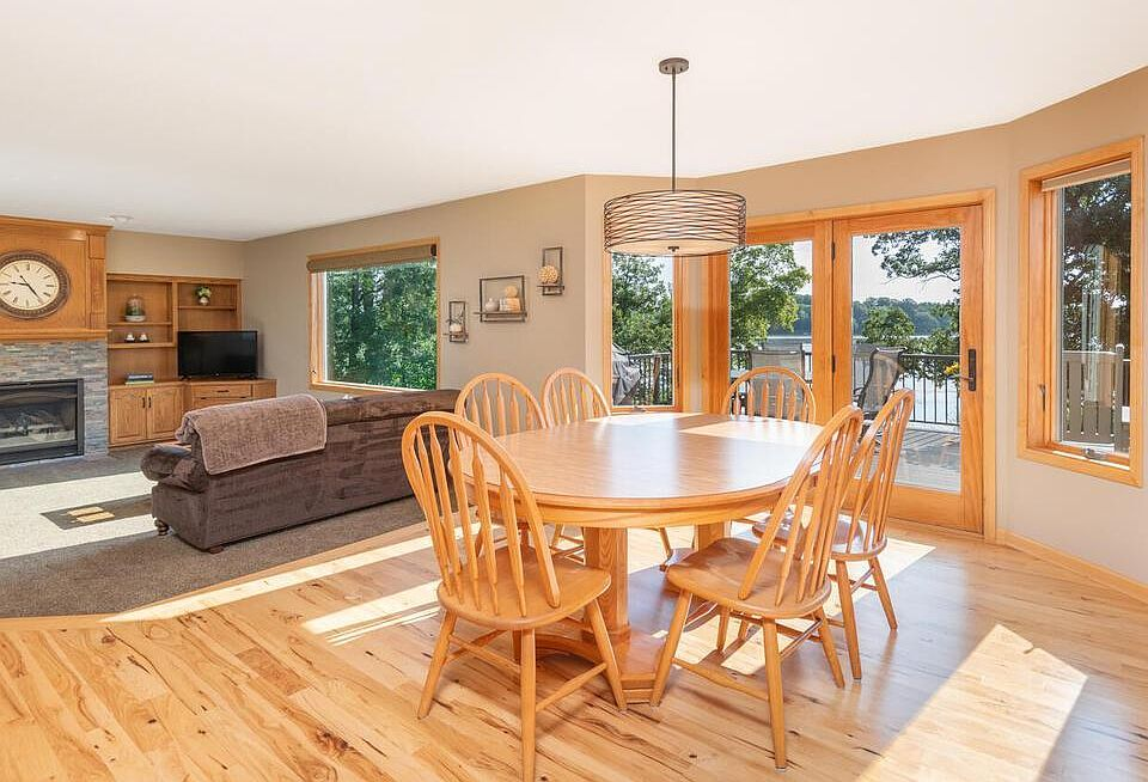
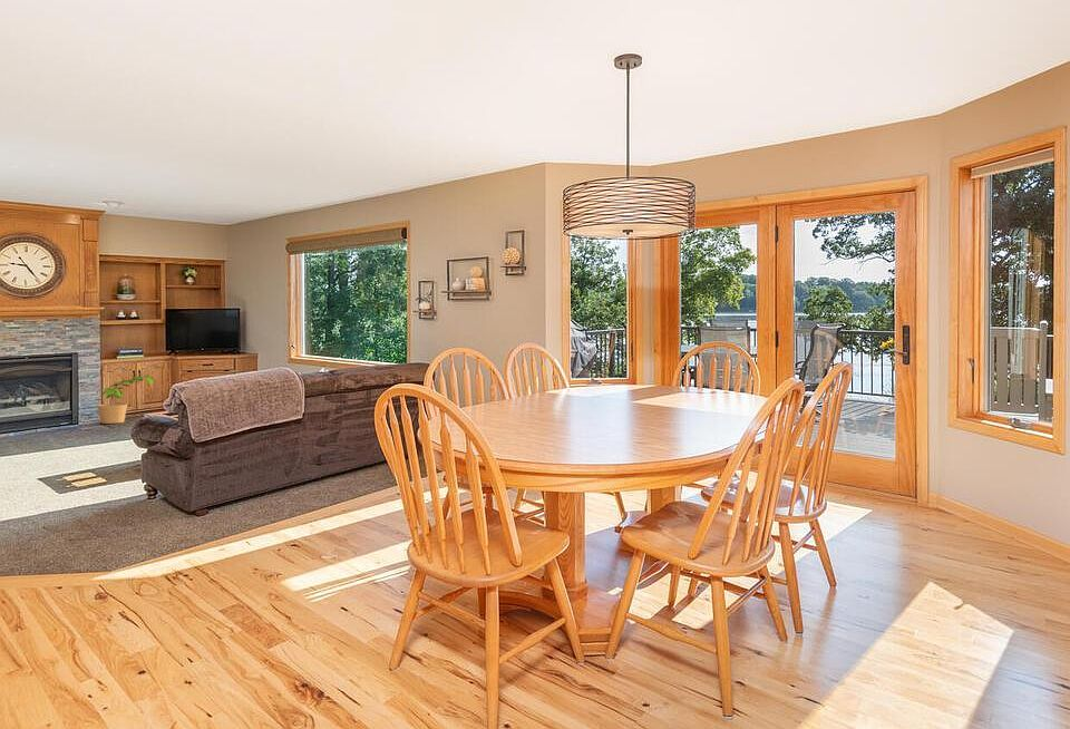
+ potted plant (124, 397)
